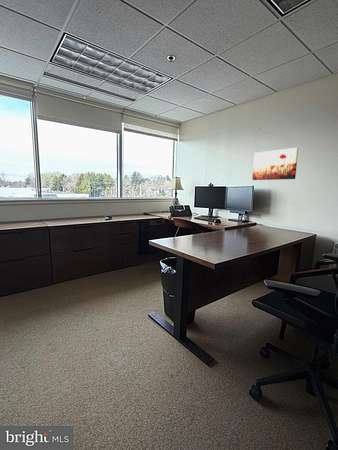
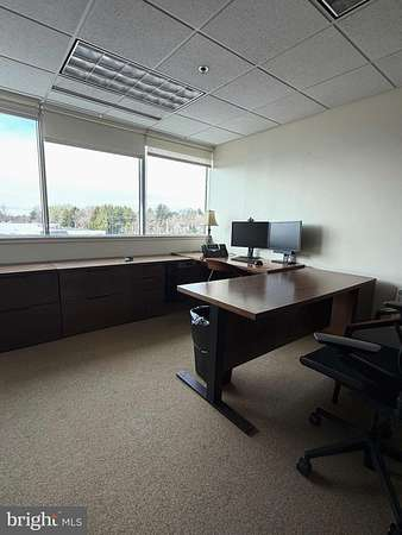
- wall art (273, 165)
